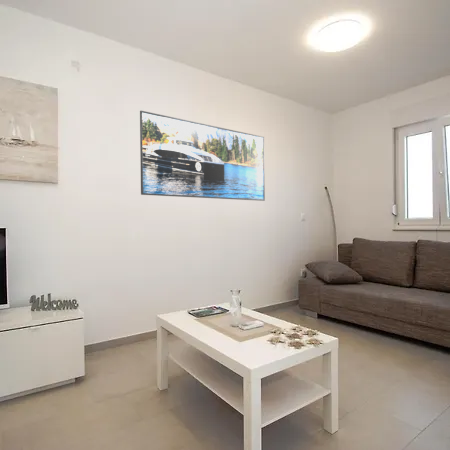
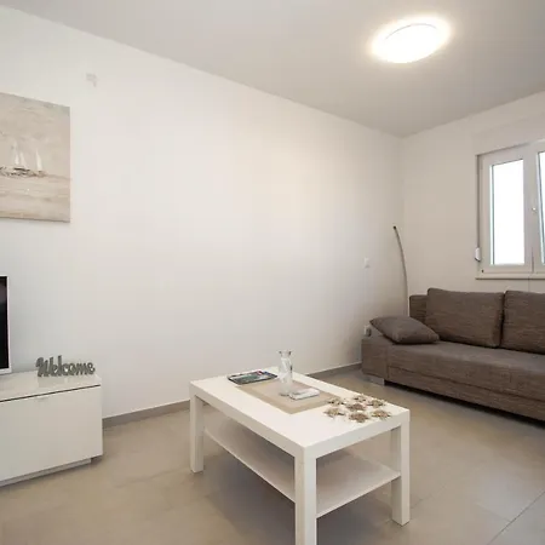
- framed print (210, 161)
